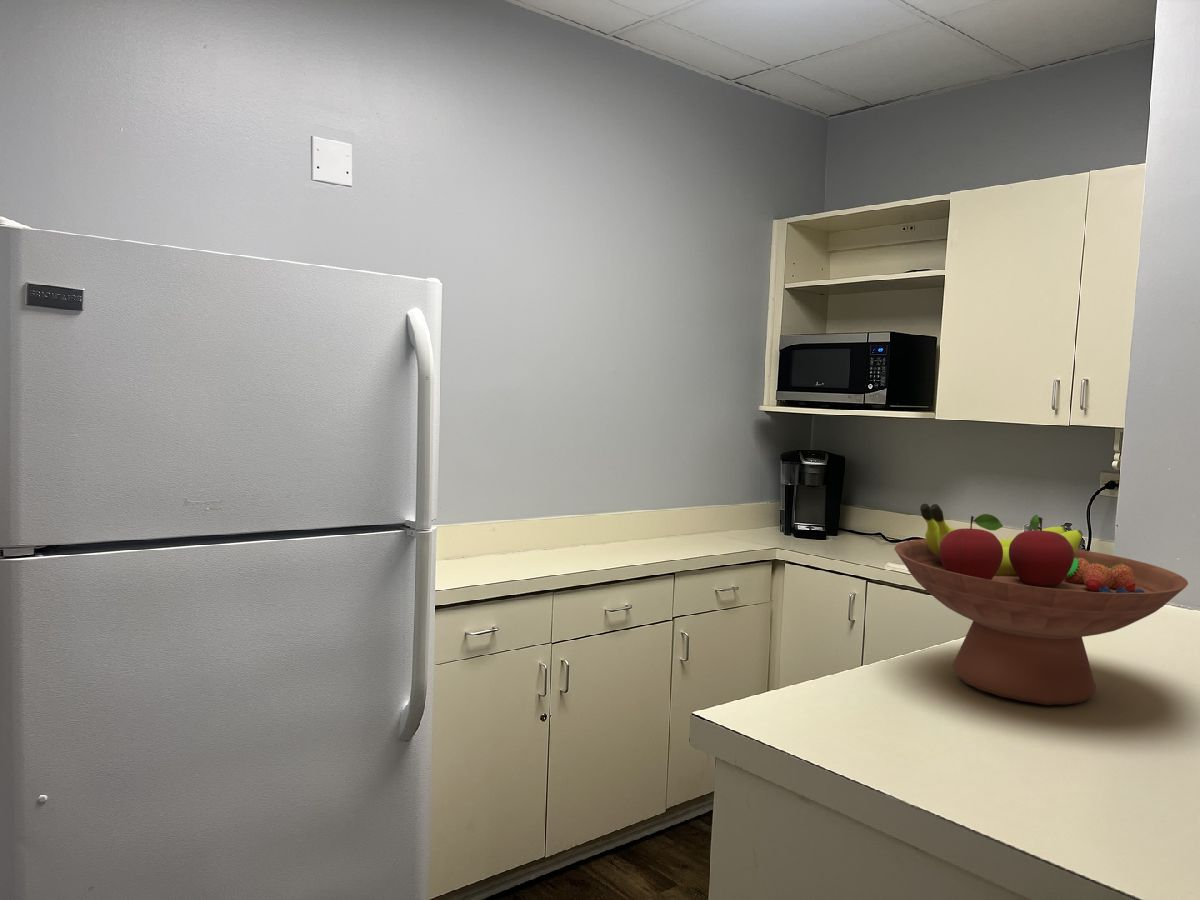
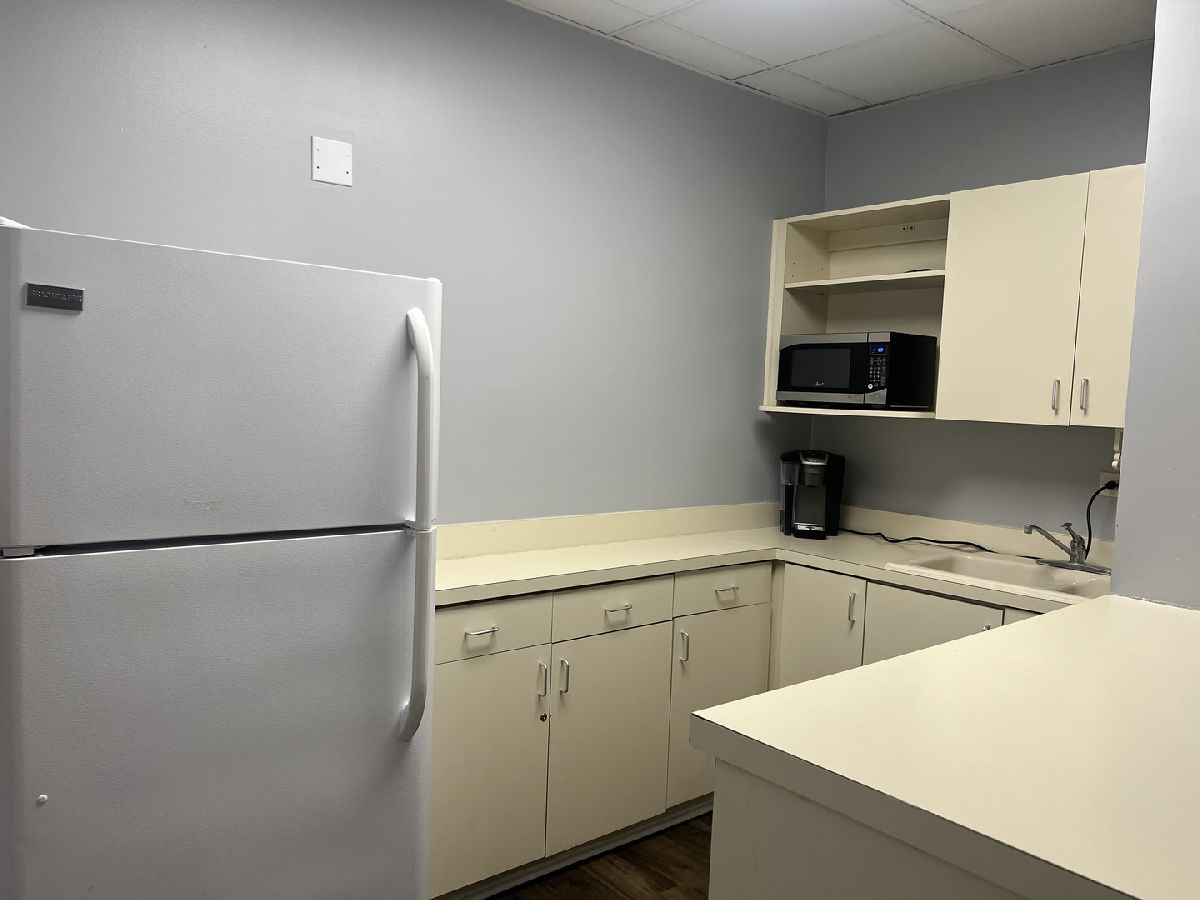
- fruit bowl (1028, 599)
